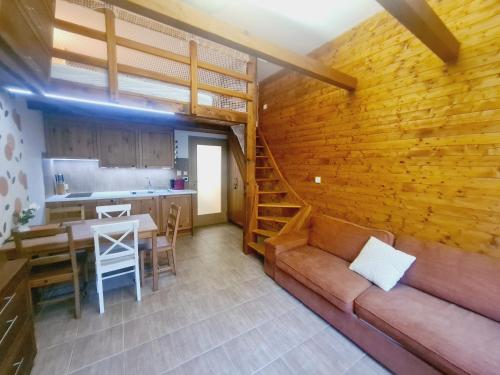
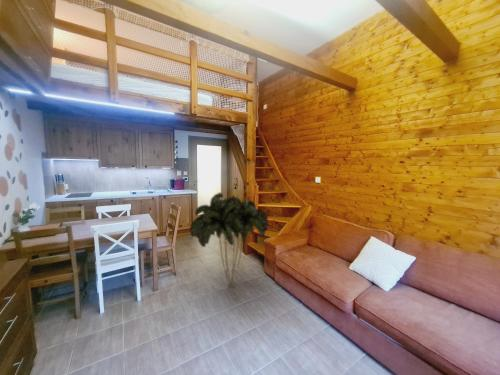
+ indoor plant (230, 239)
